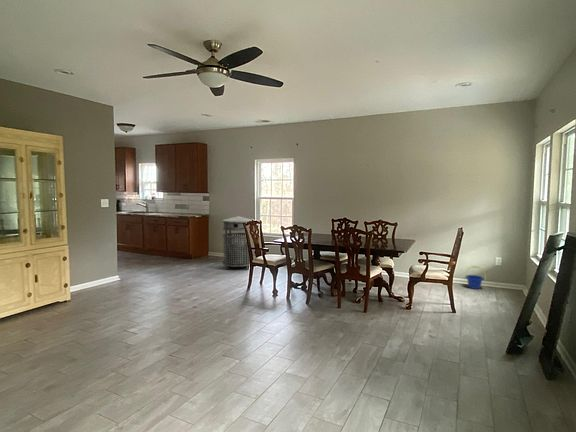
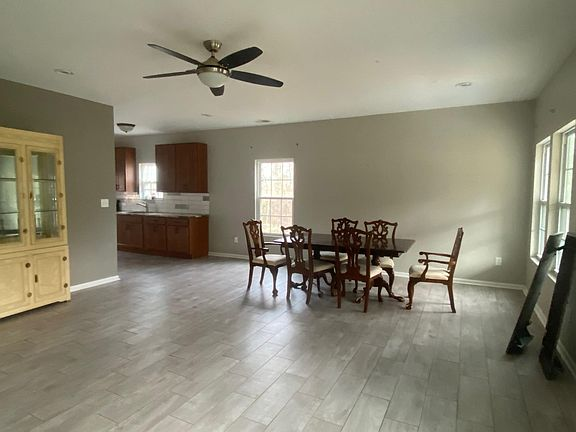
- trash can (238, 241)
- bucket (474, 277)
